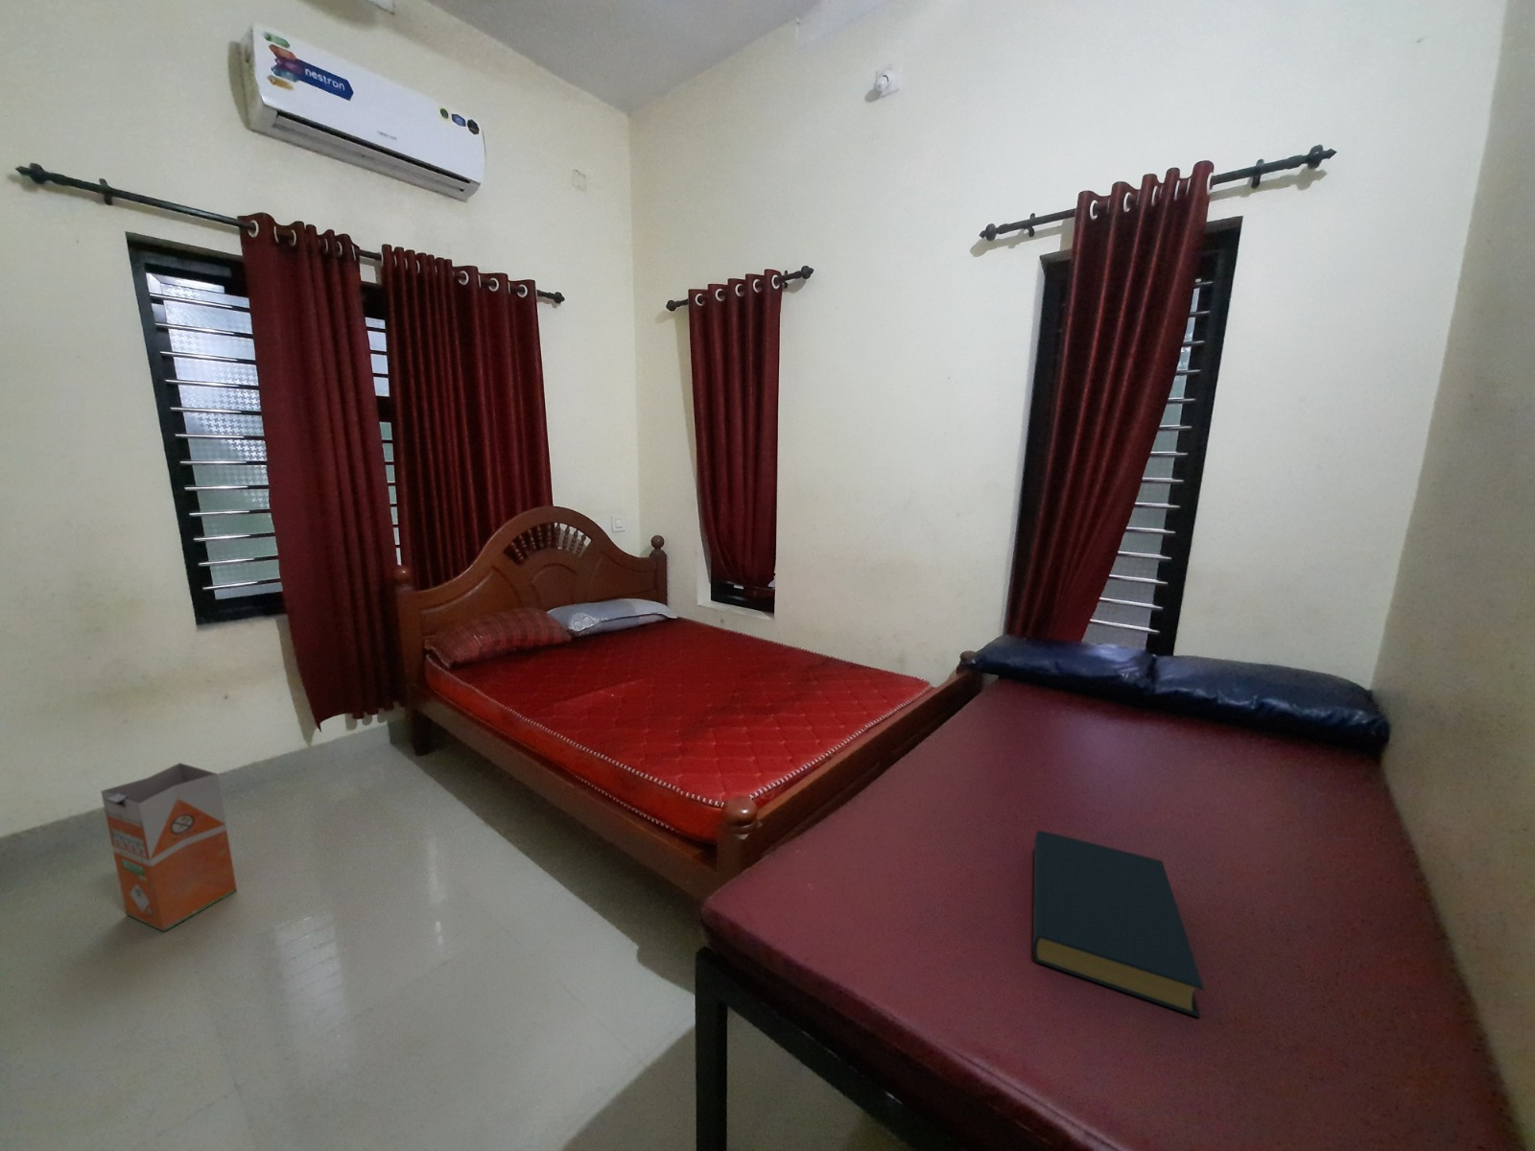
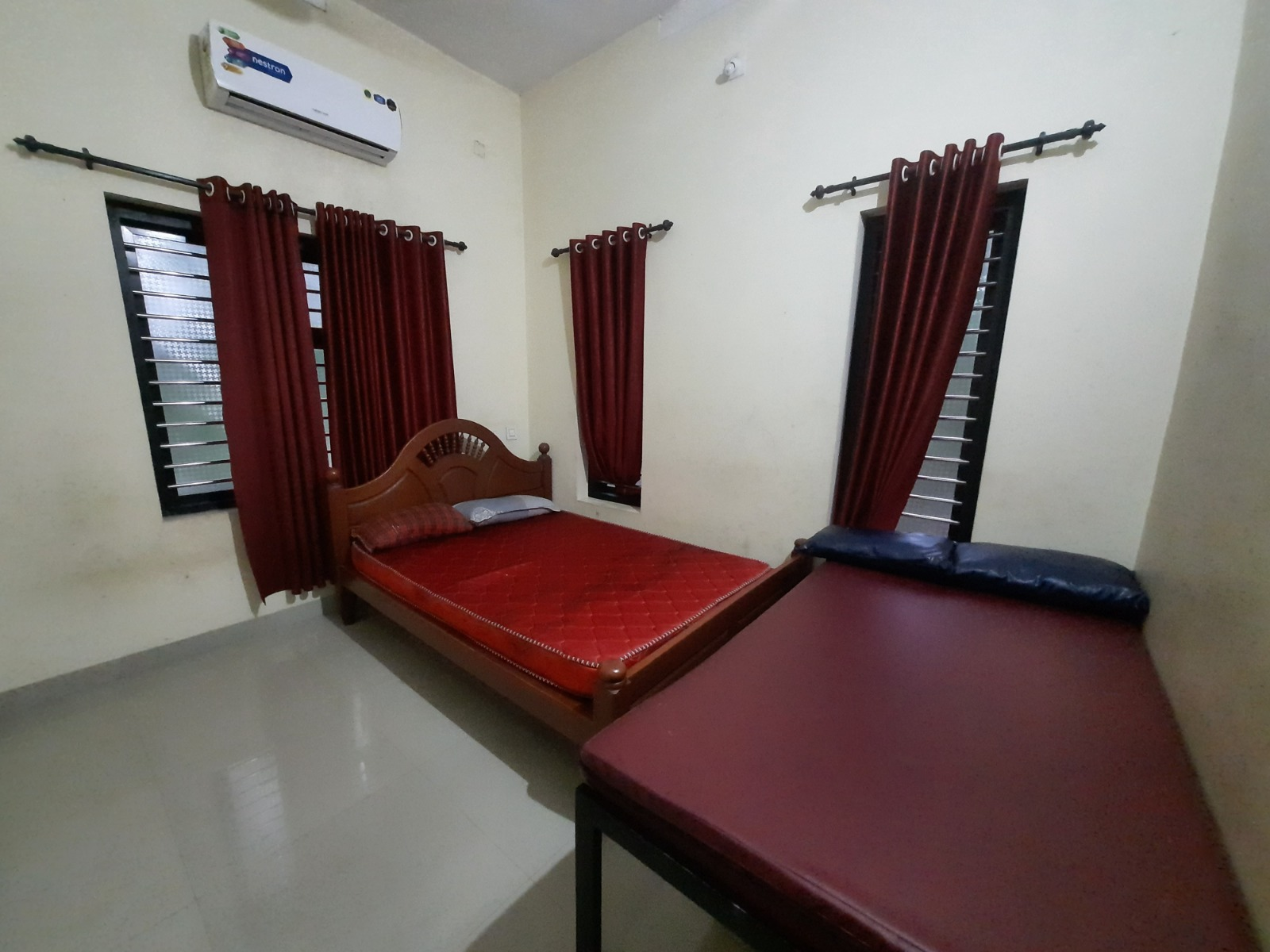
- waste bin (166, 843)
- hardback book (1102, 906)
